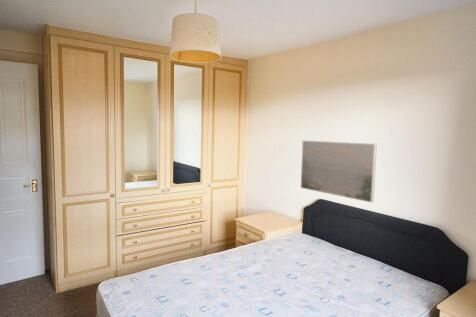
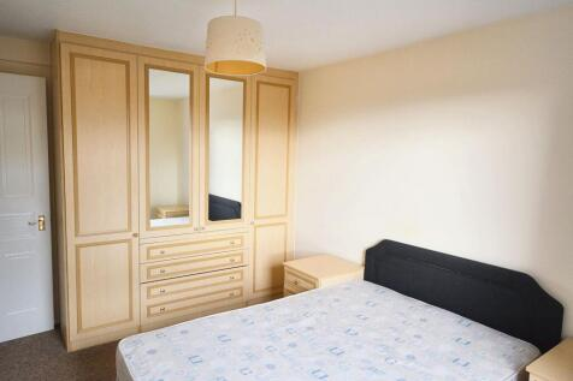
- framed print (334, 168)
